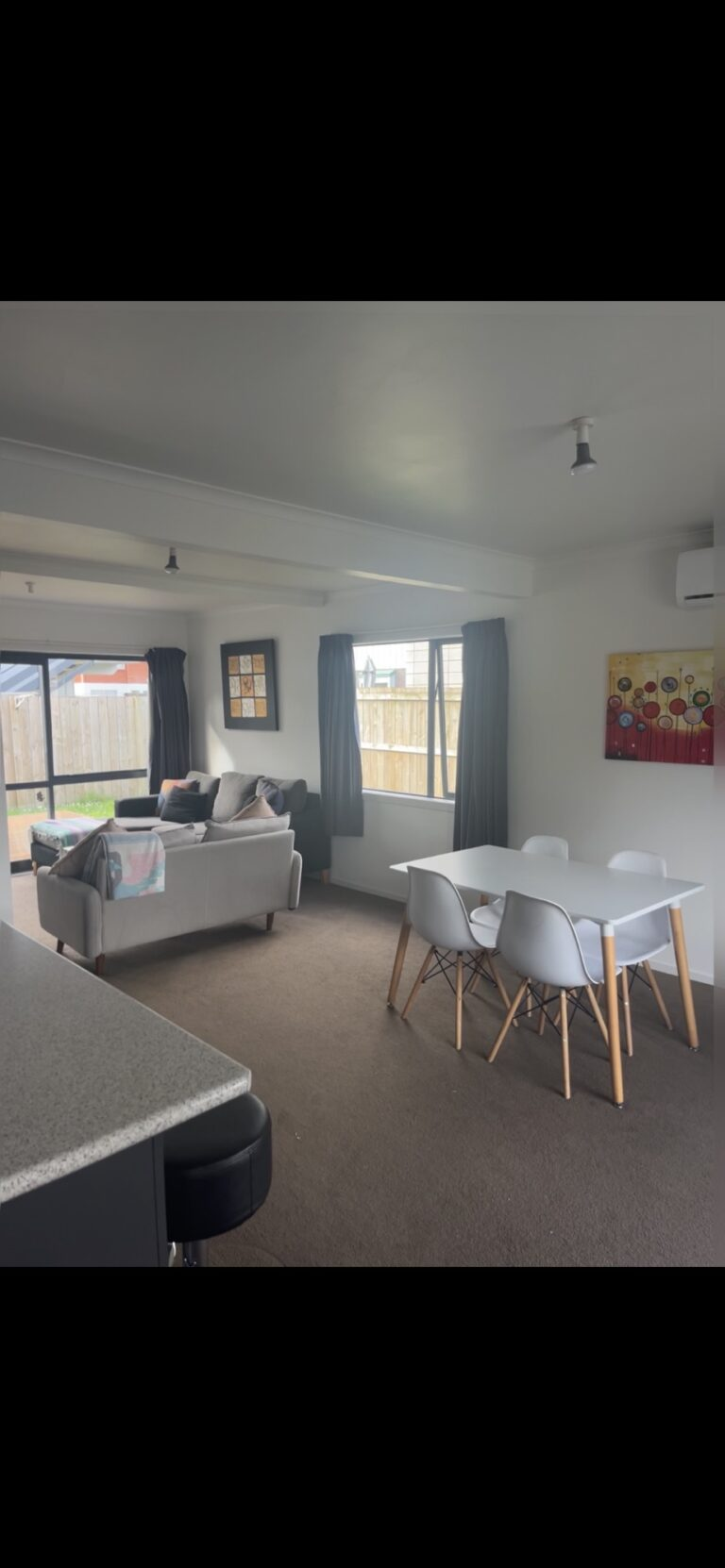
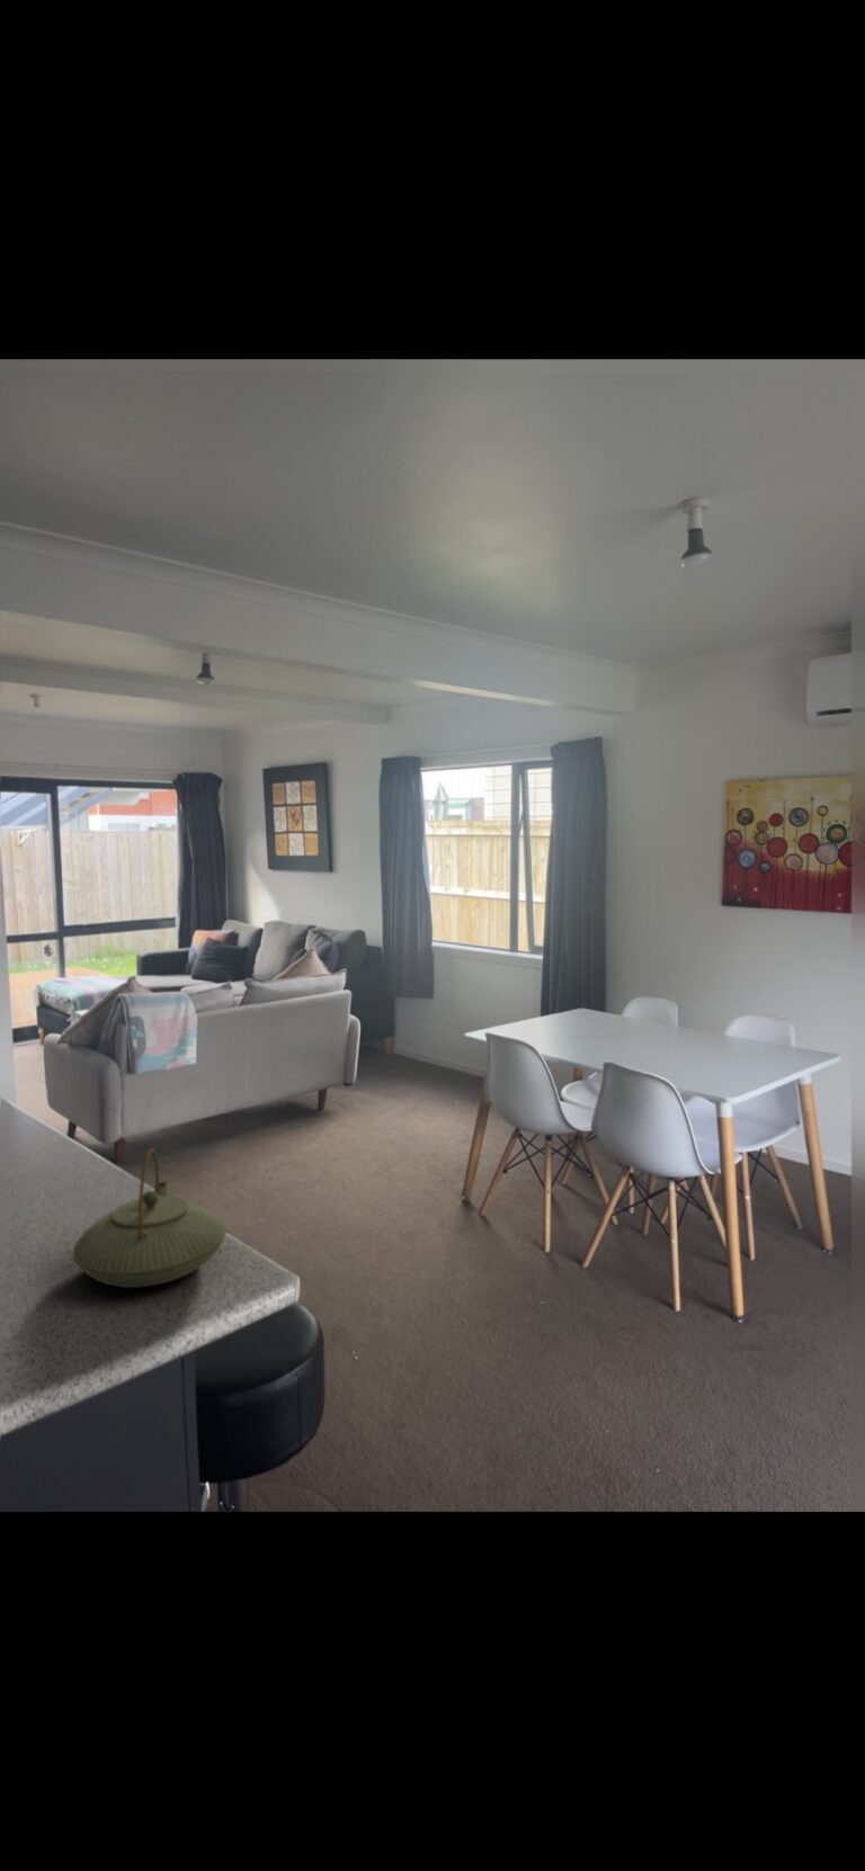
+ teapot (150, 1204)
